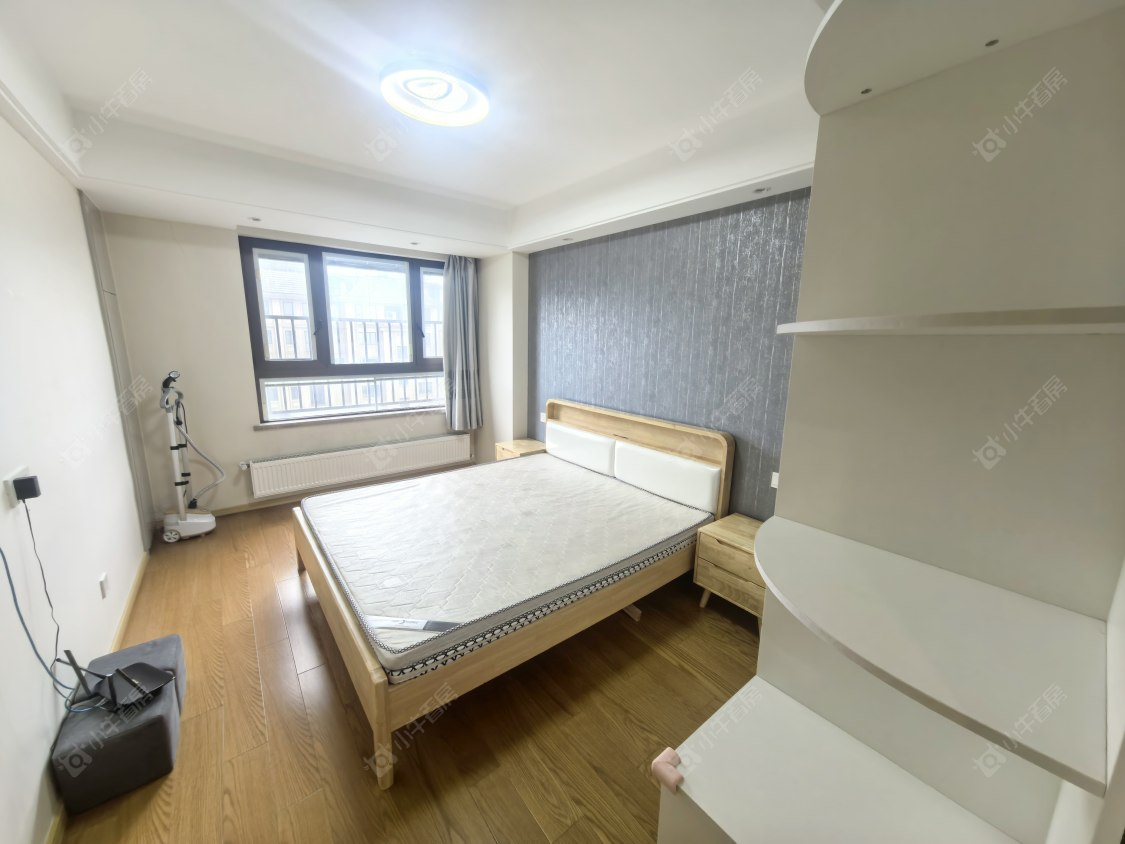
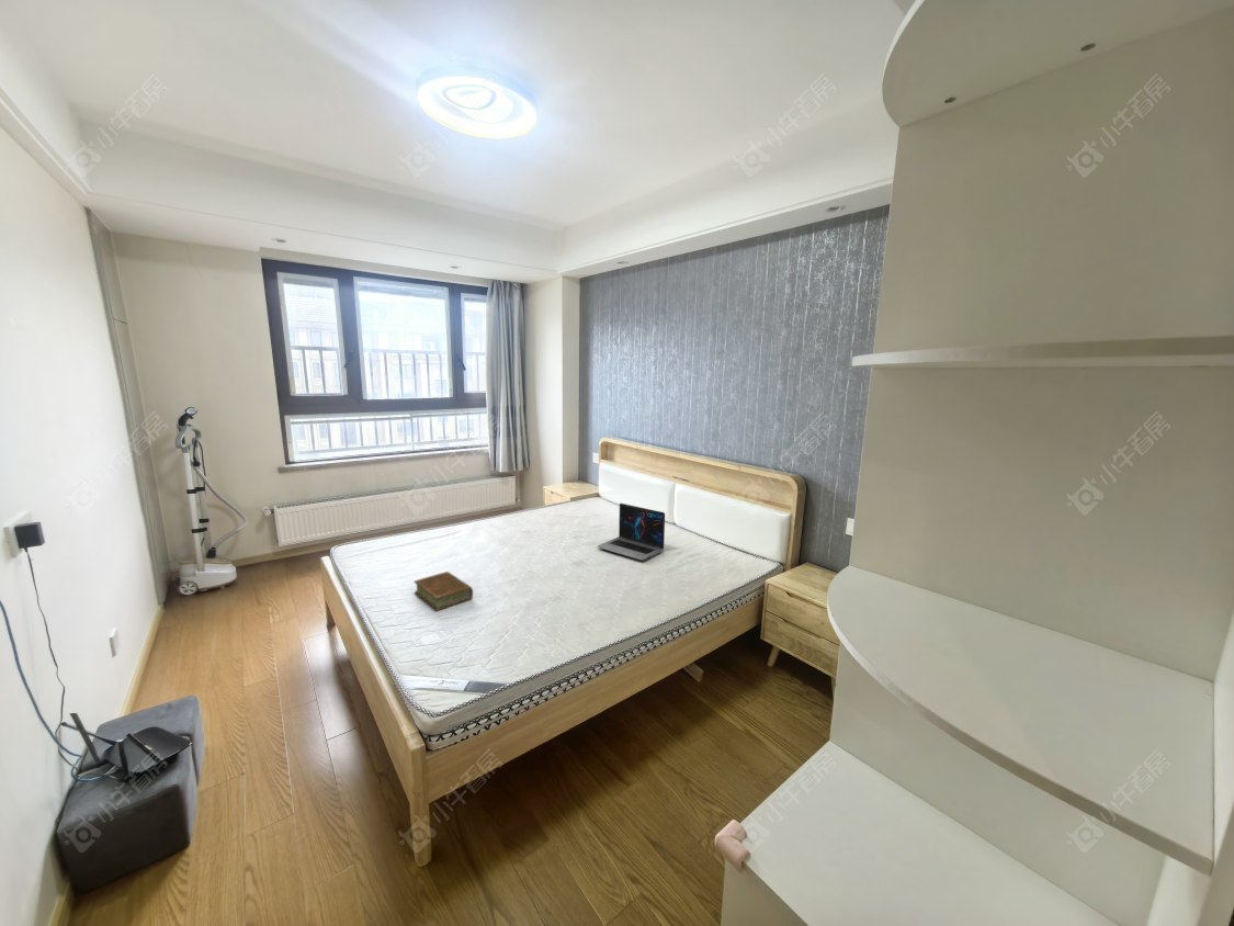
+ laptop (630, 531)
+ book (443, 589)
